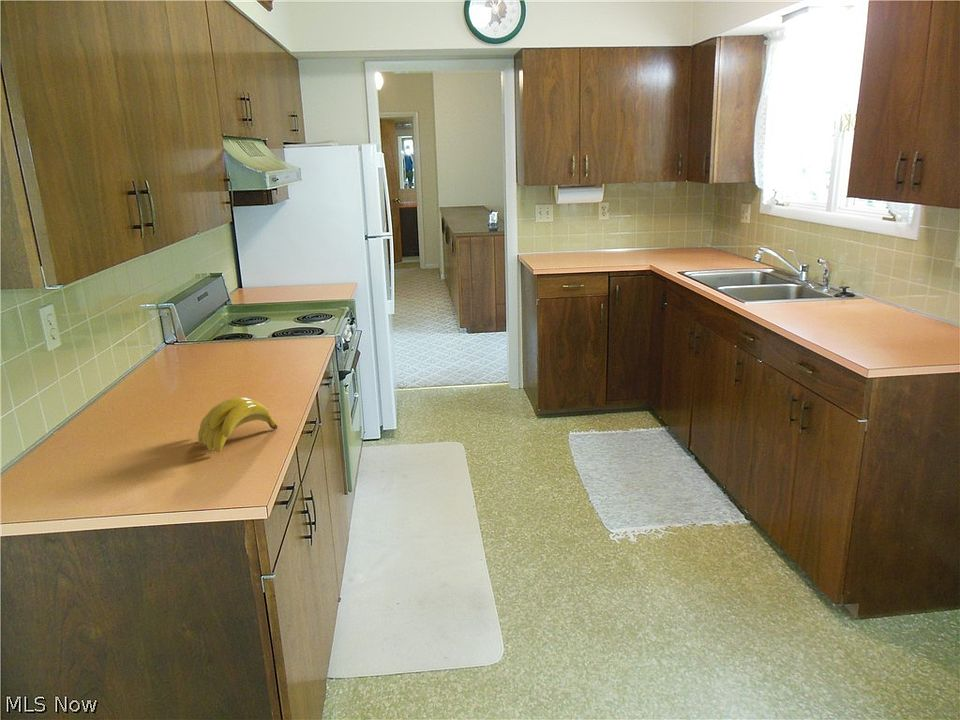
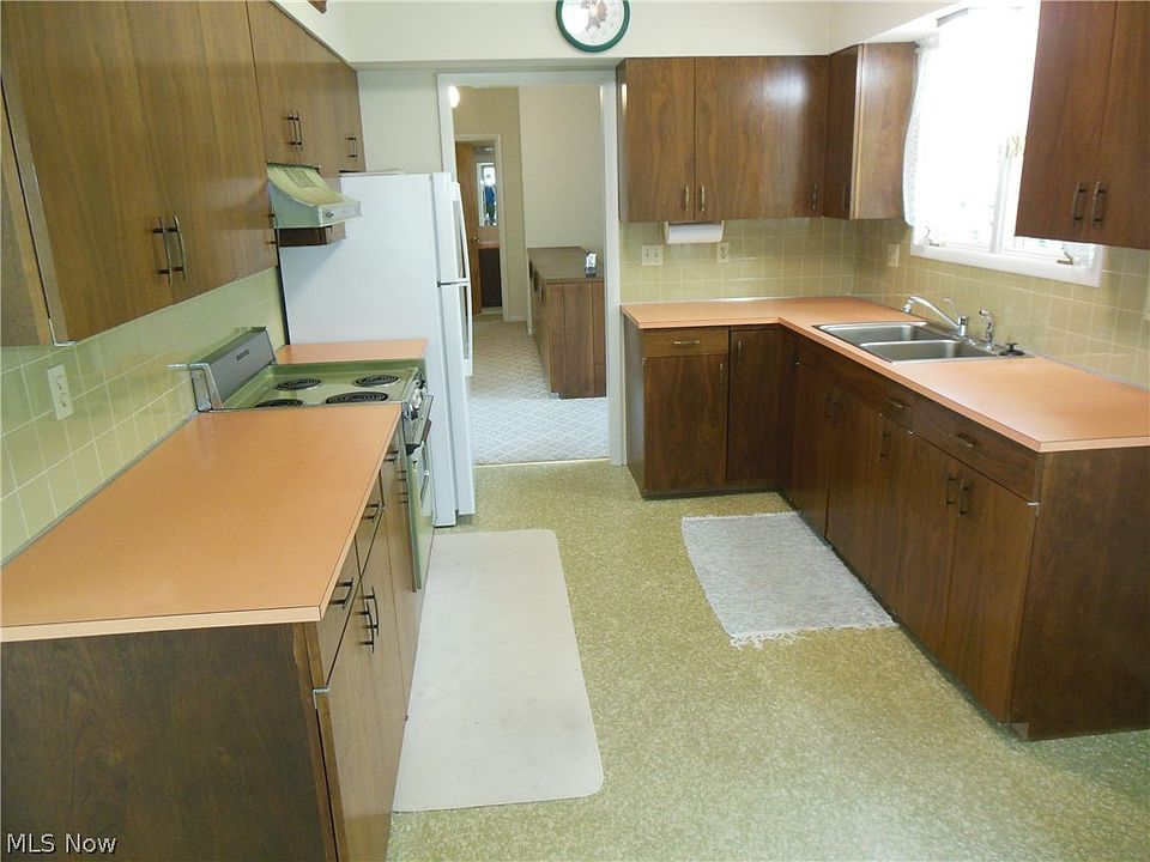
- banana (239, 418)
